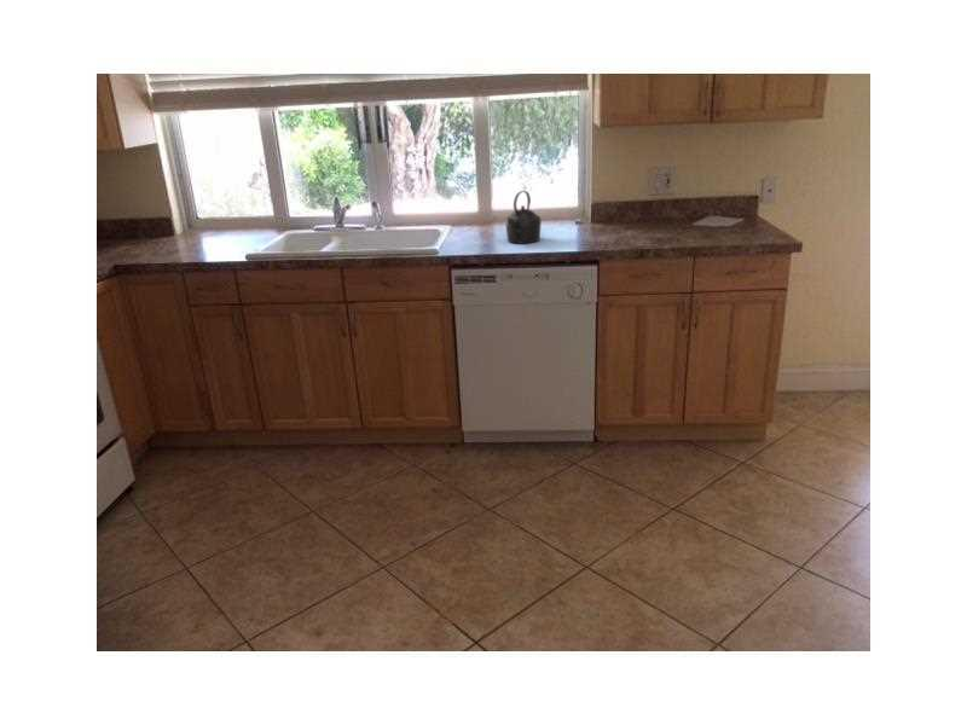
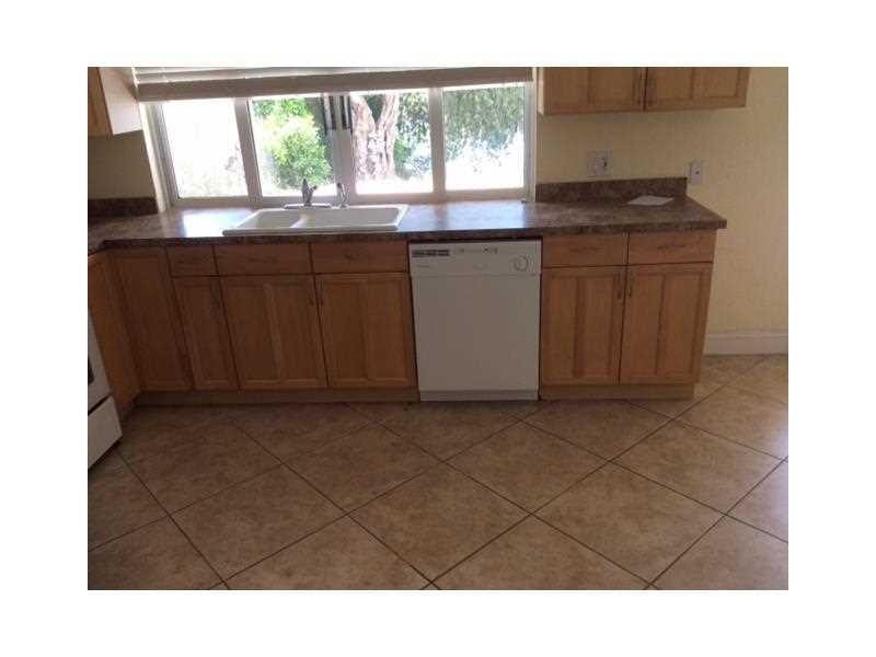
- kettle (519, 218)
